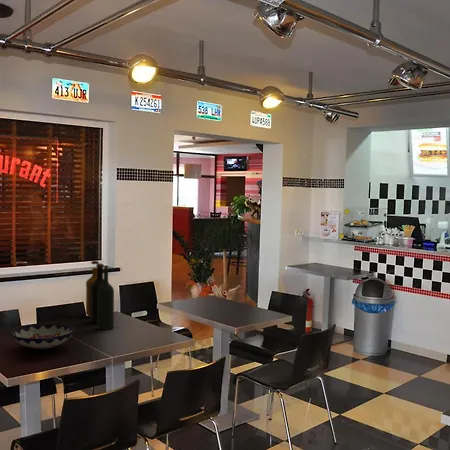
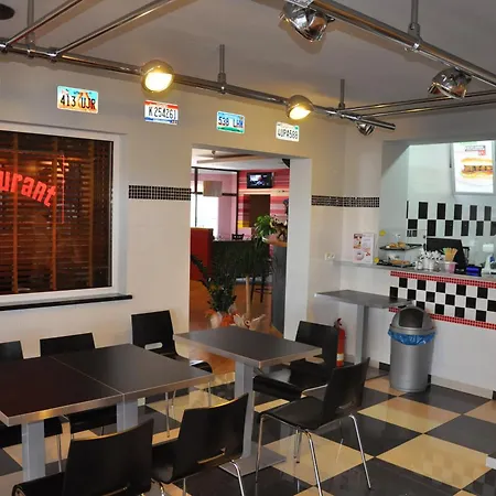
- bottle (99, 291)
- bowl (43, 339)
